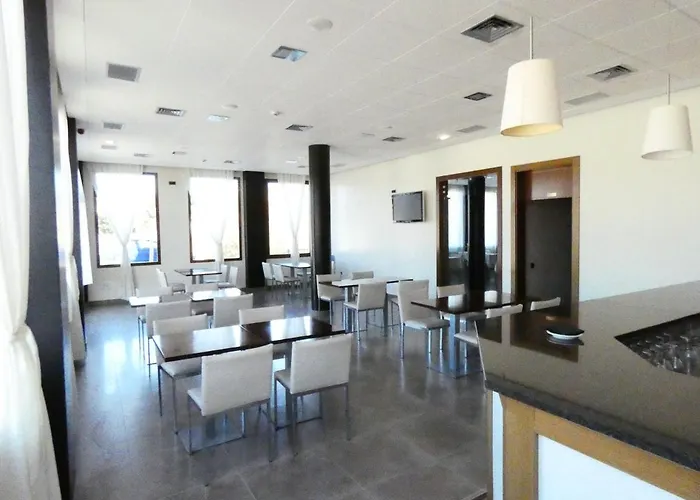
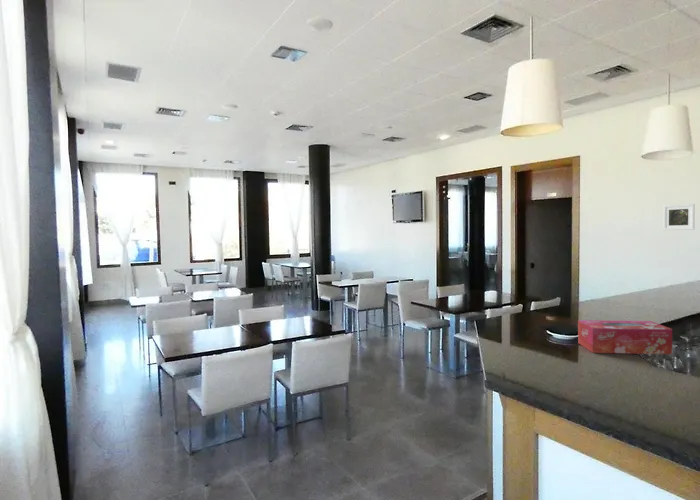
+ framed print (678, 217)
+ tissue box (622, 336)
